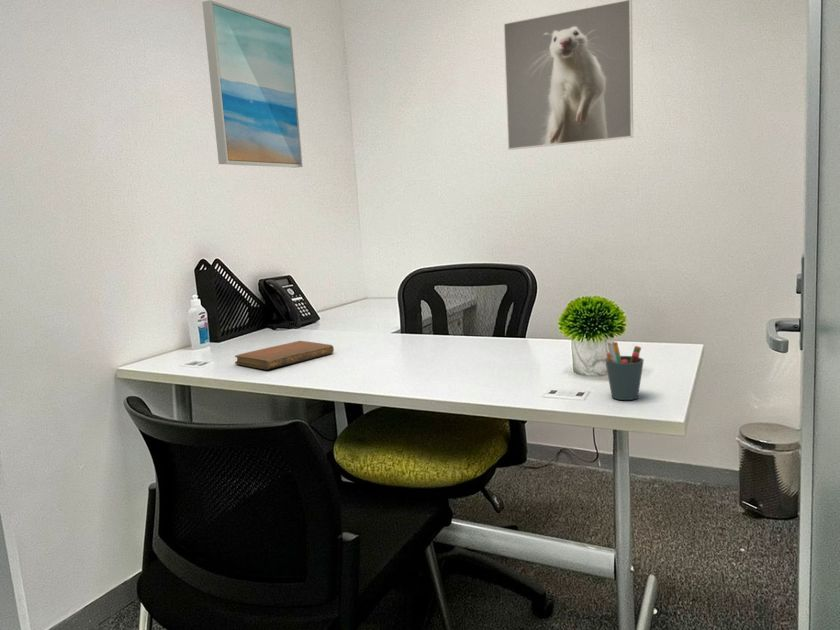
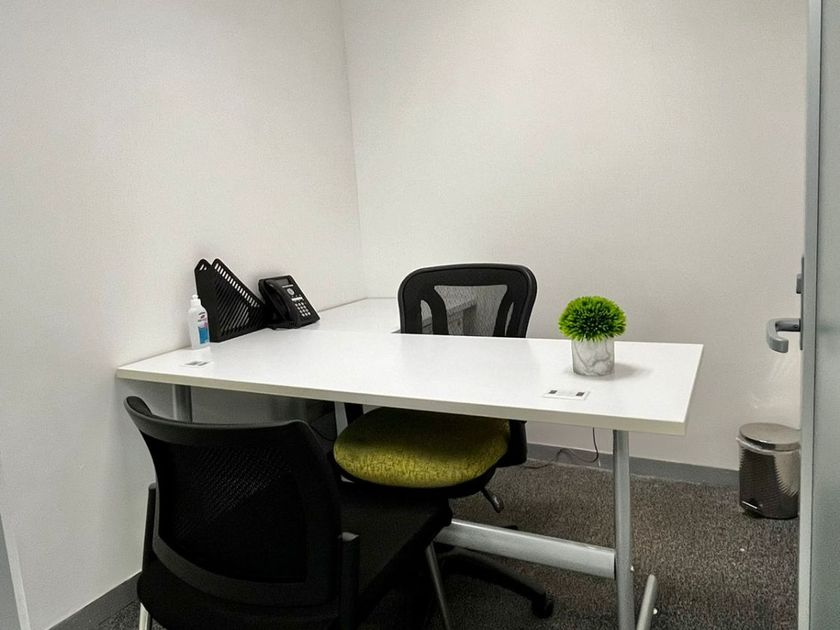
- pen holder (624, 368)
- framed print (566, 79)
- wall art (256, 91)
- notebook (285, 354)
